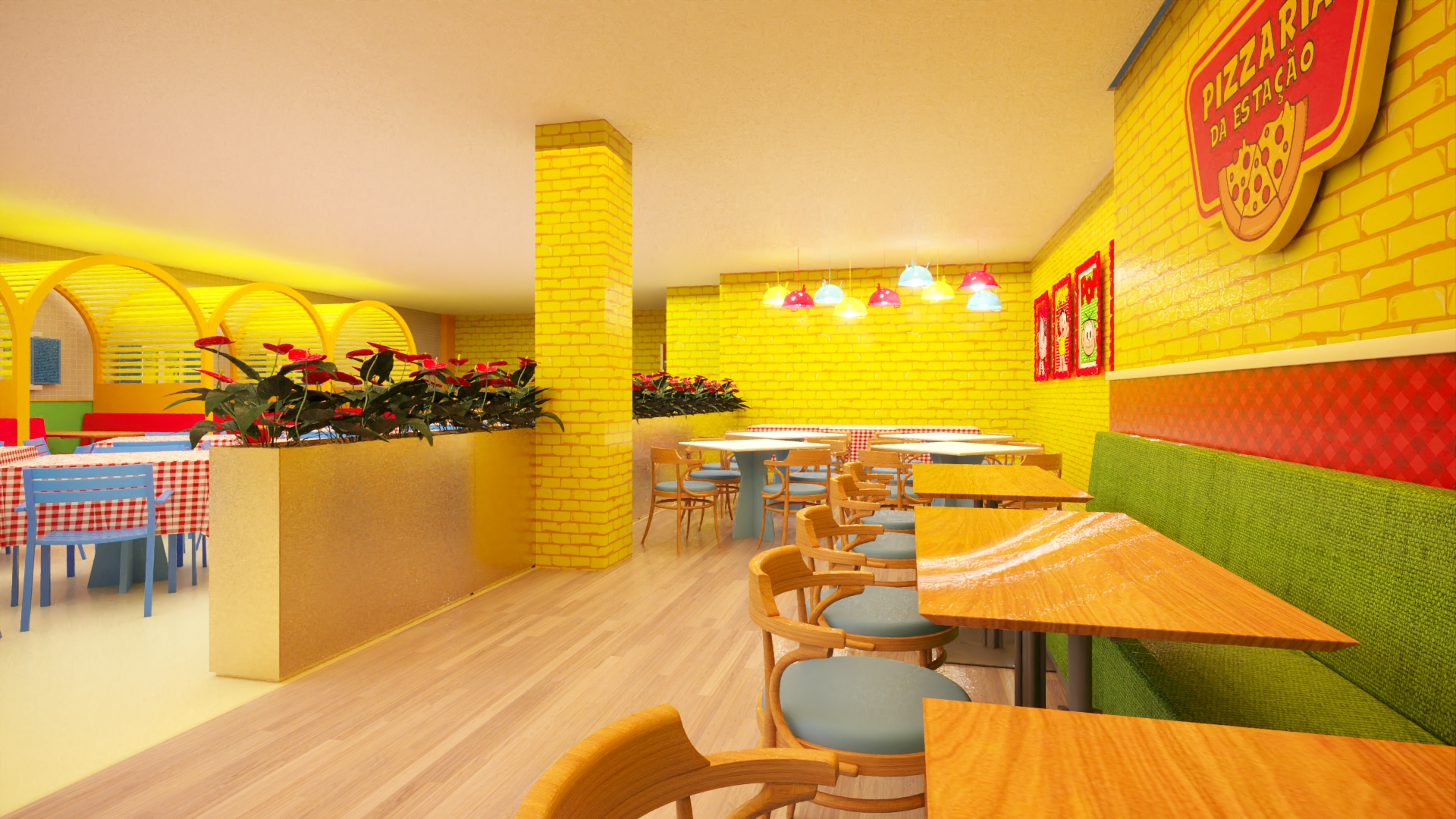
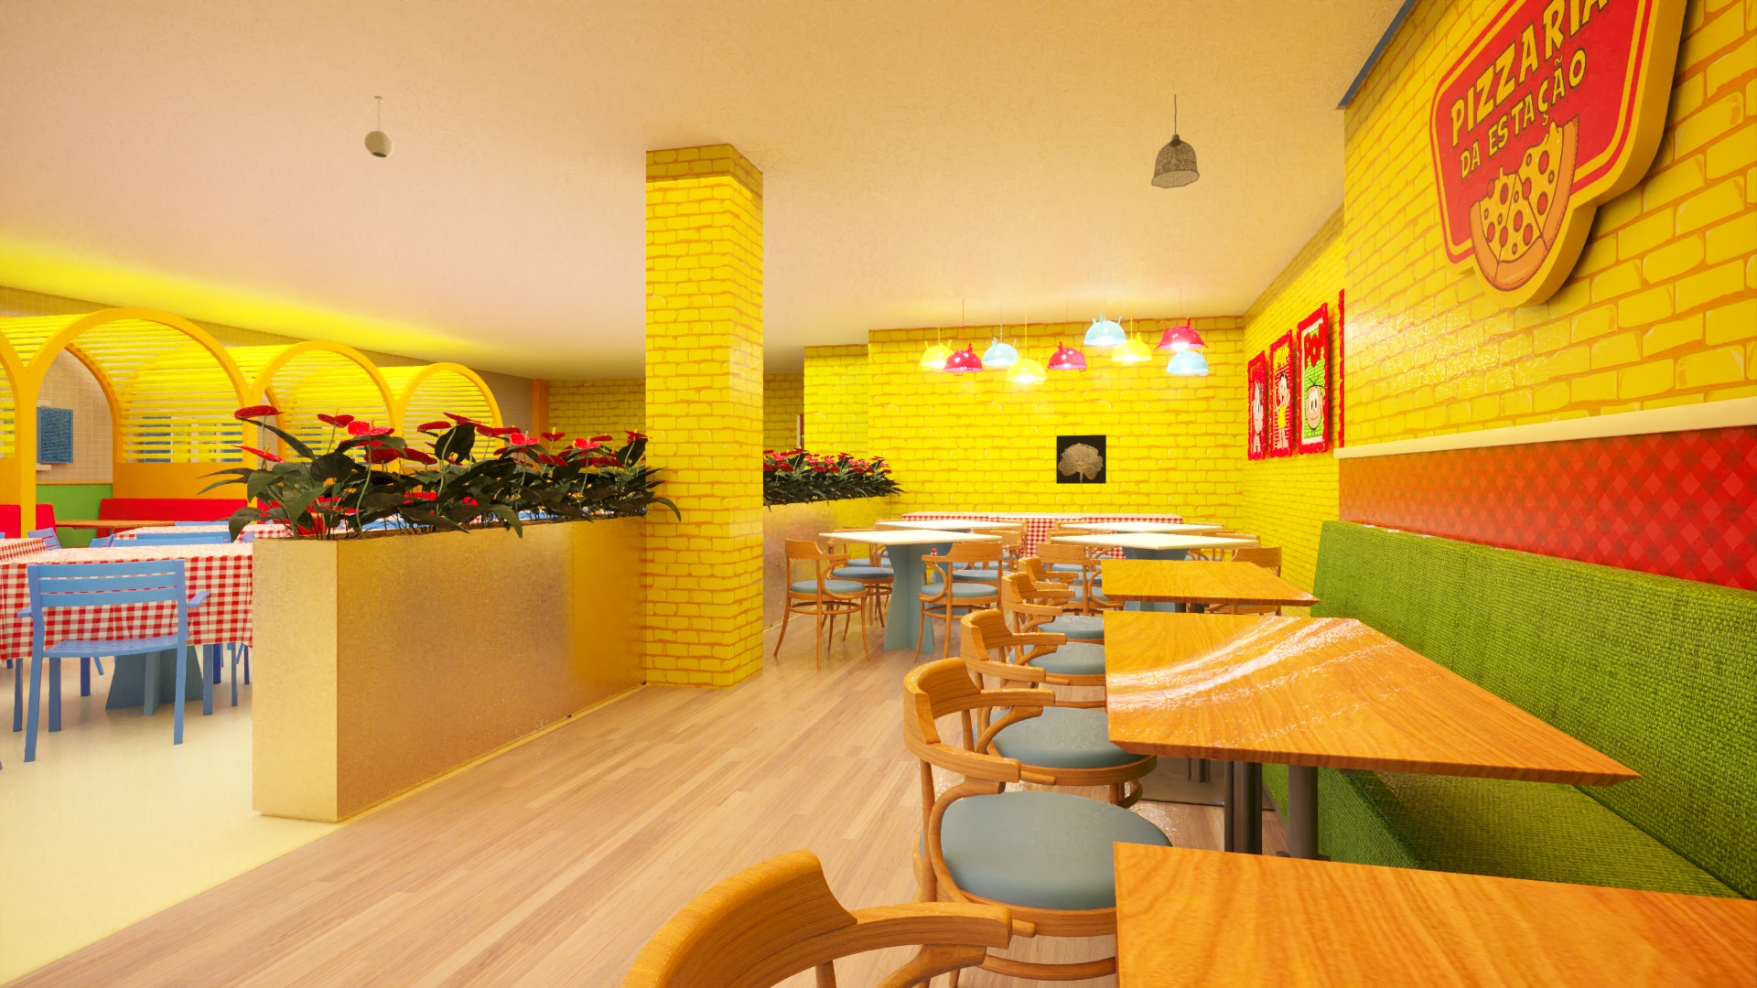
+ pendant light (379, 127)
+ wall art (1081, 460)
+ pendant lamp (1175, 138)
